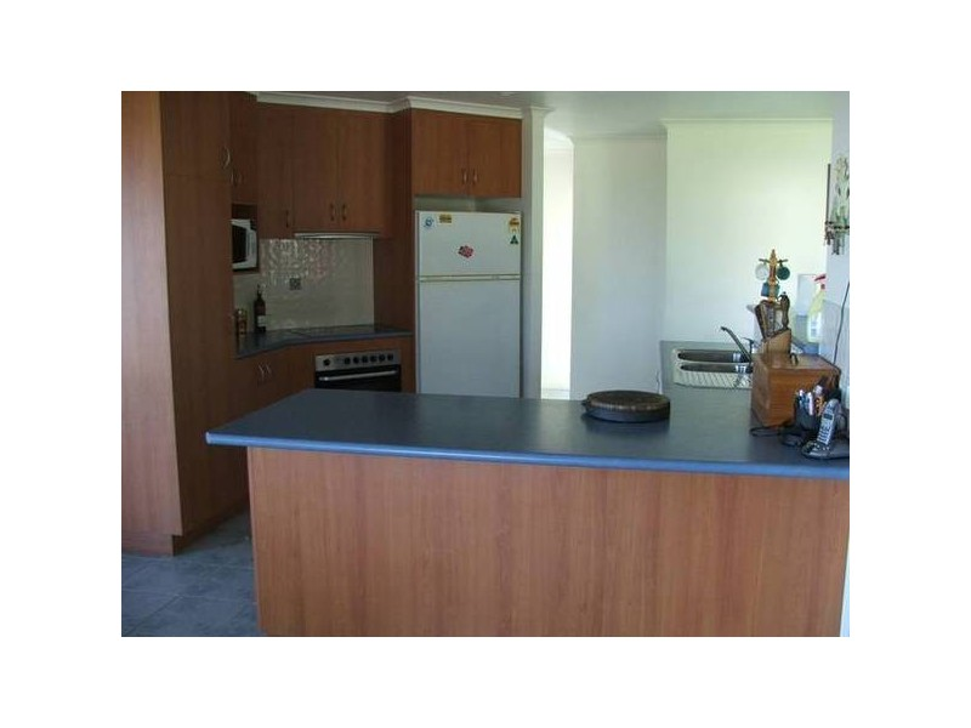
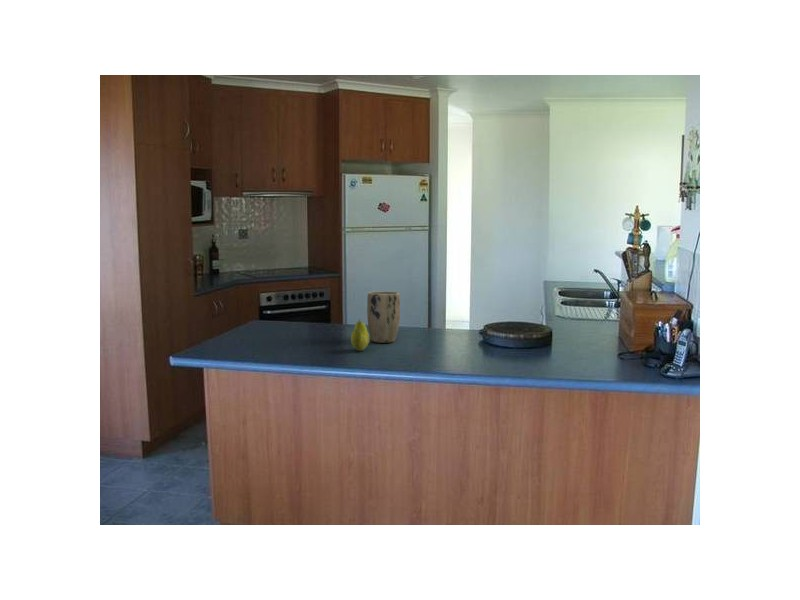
+ plant pot (383, 316)
+ fruit (360, 335)
